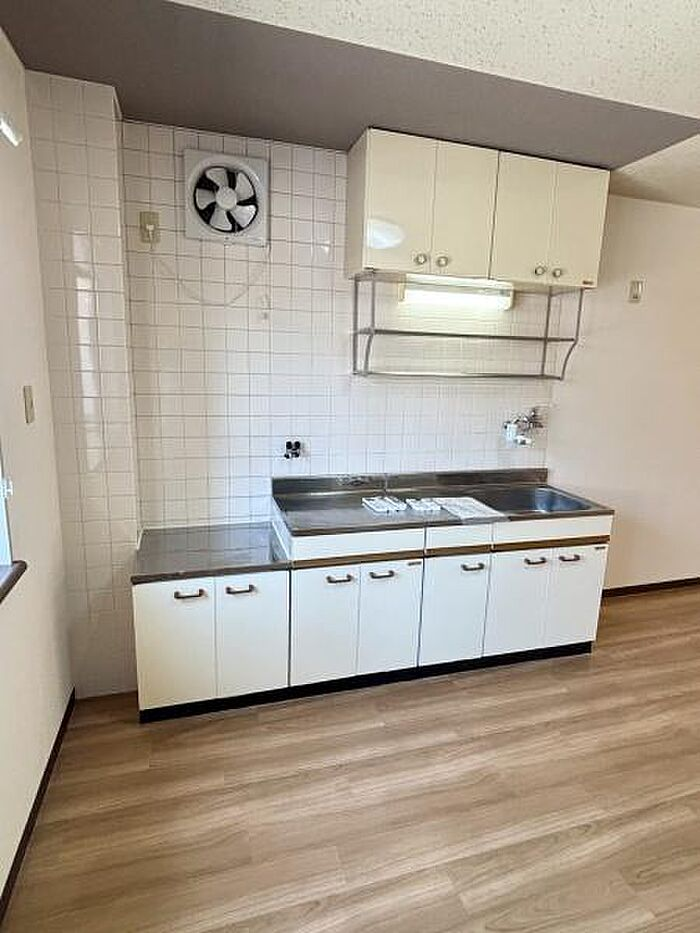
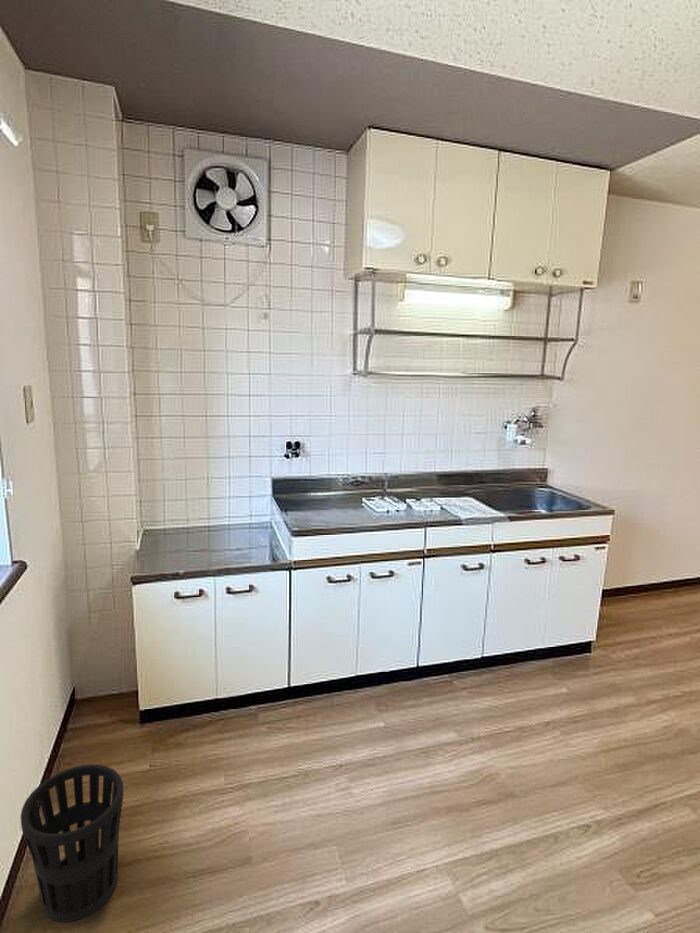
+ wastebasket (78, 843)
